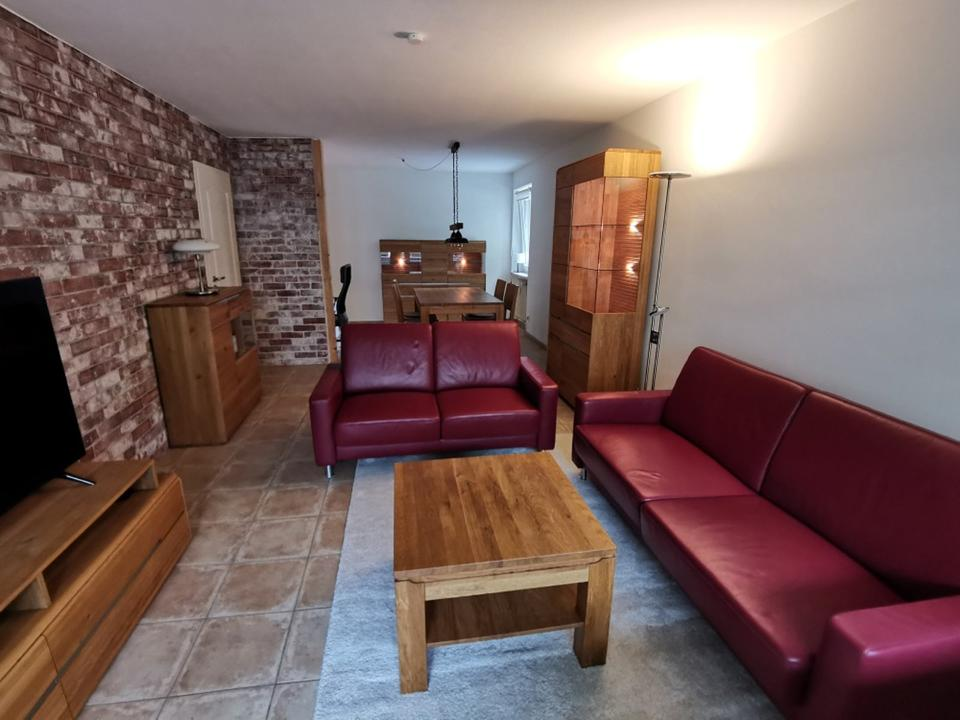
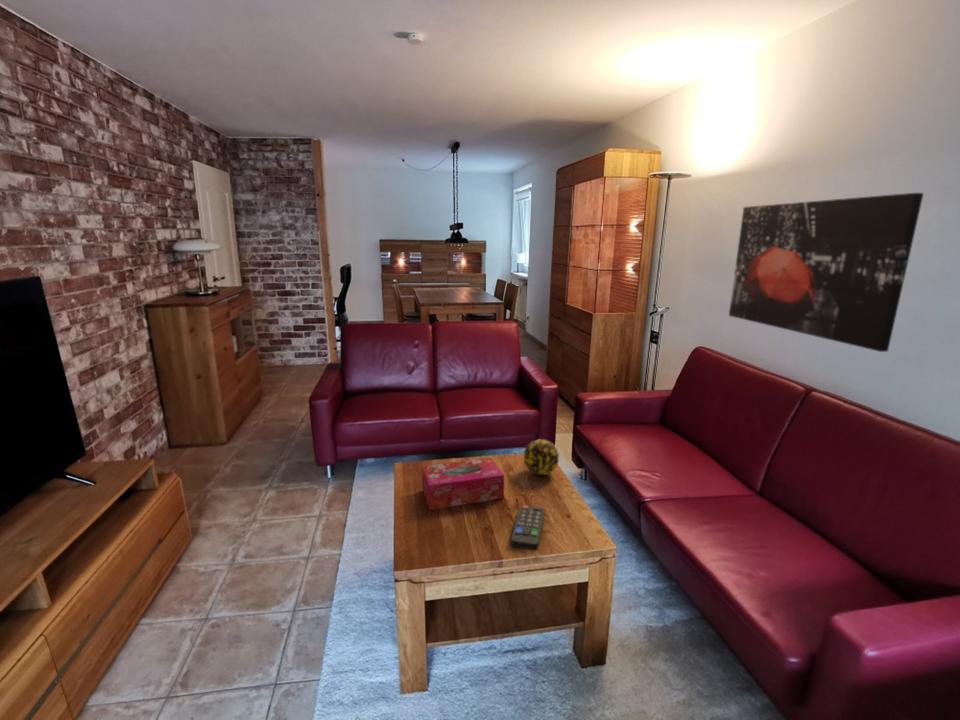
+ decorative ball (541, 457)
+ wall art (804, 268)
+ tissue box (462, 482)
+ remote control (528, 525)
